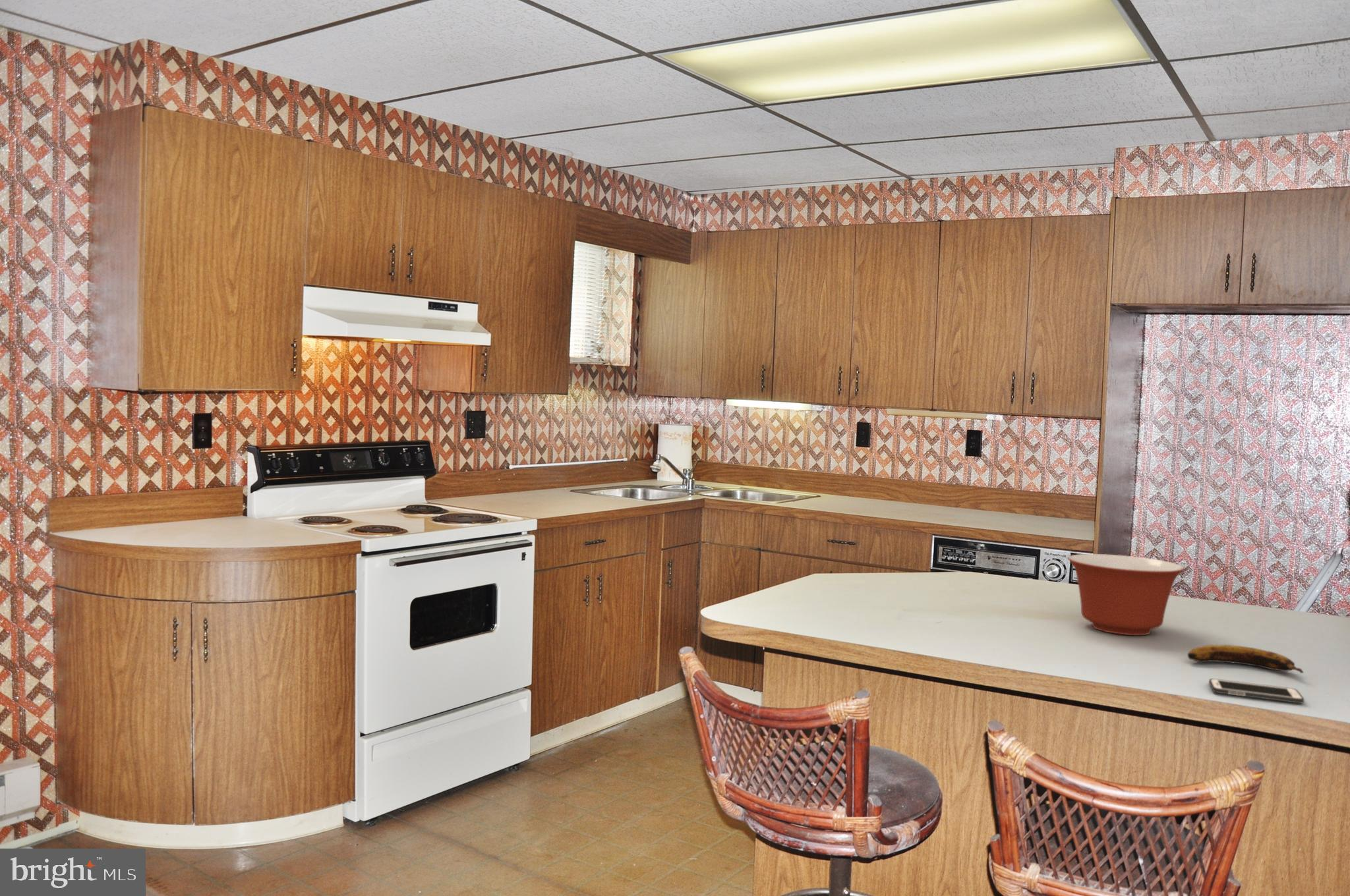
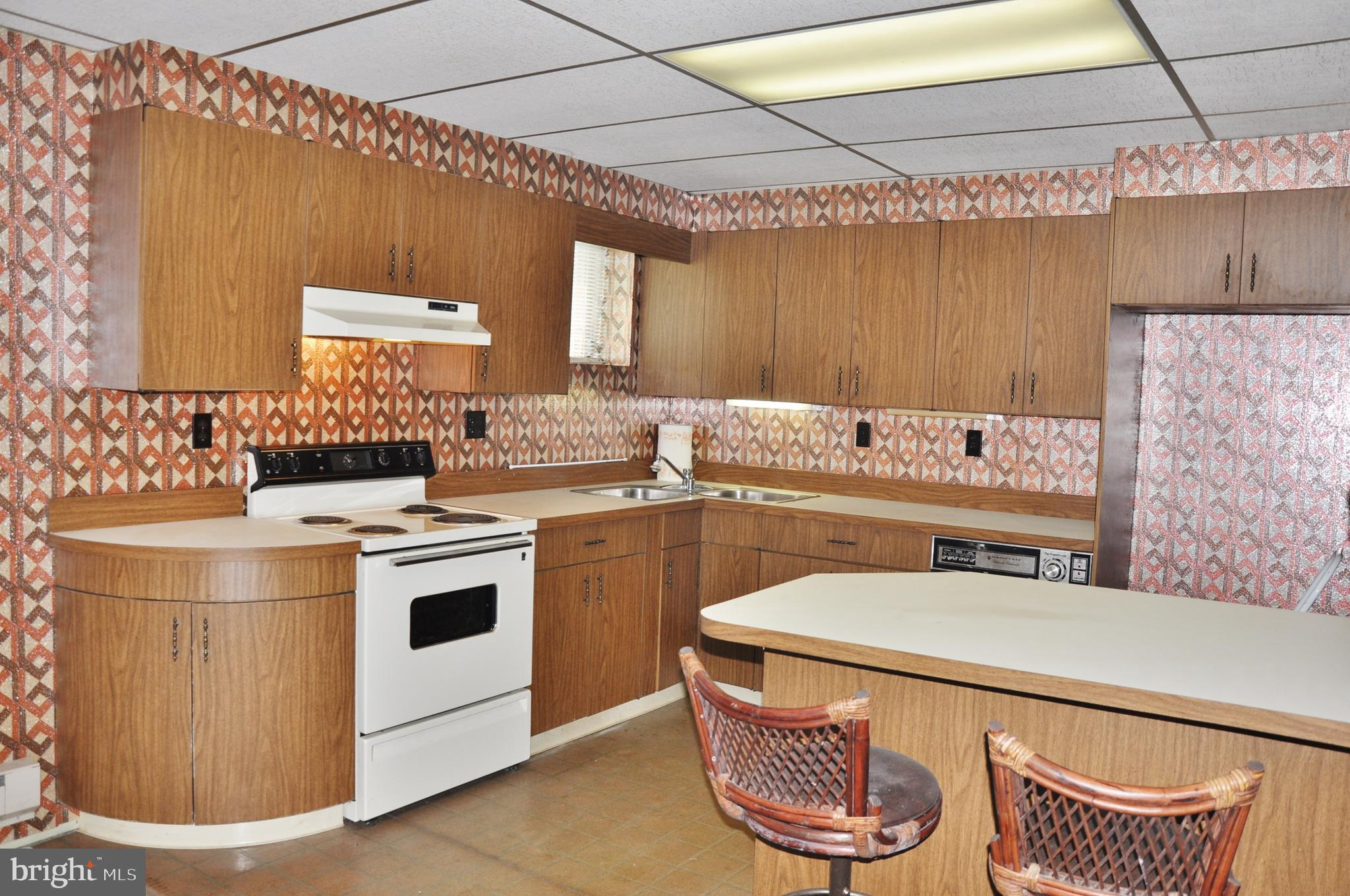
- banana (1242, 658)
- mixing bowl (1123, 596)
- cell phone (1255, 690)
